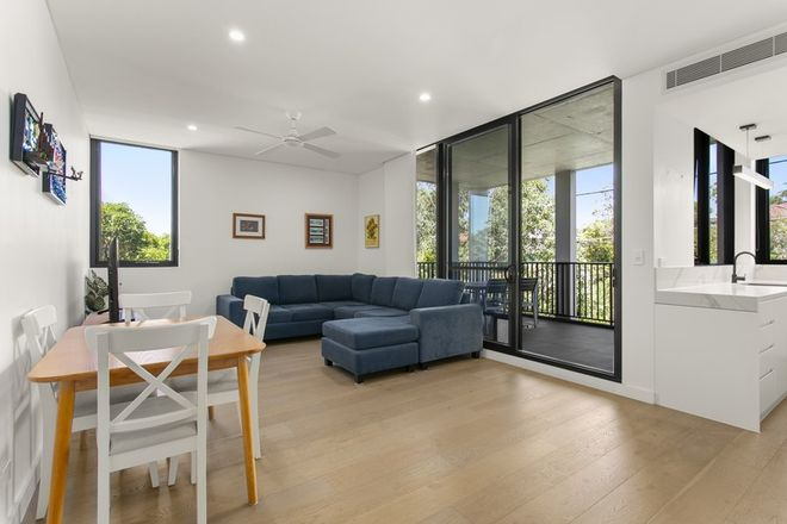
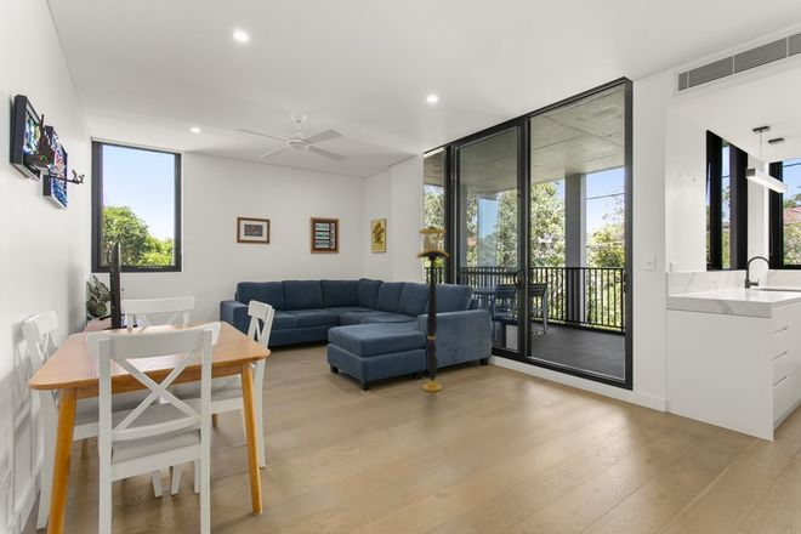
+ floor lamp (432, 307)
